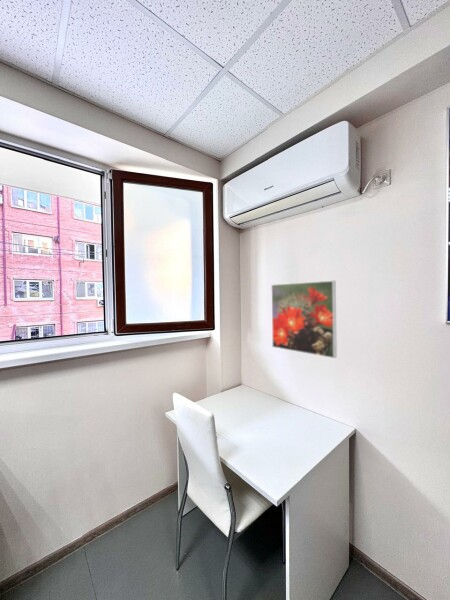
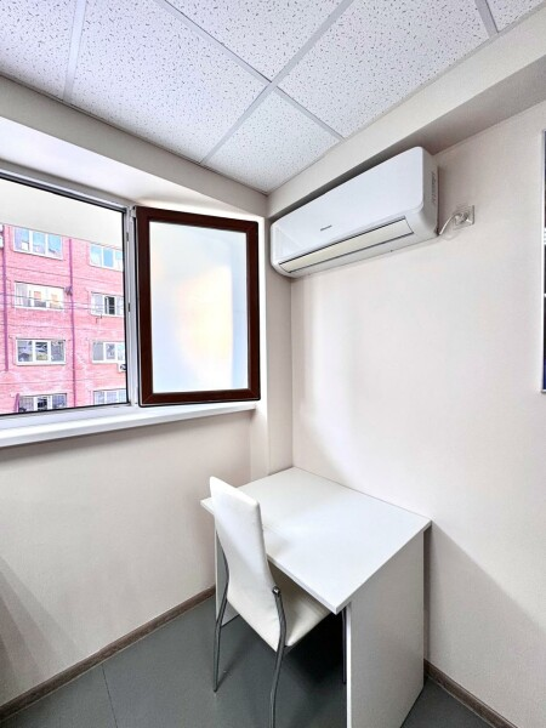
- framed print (300, 317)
